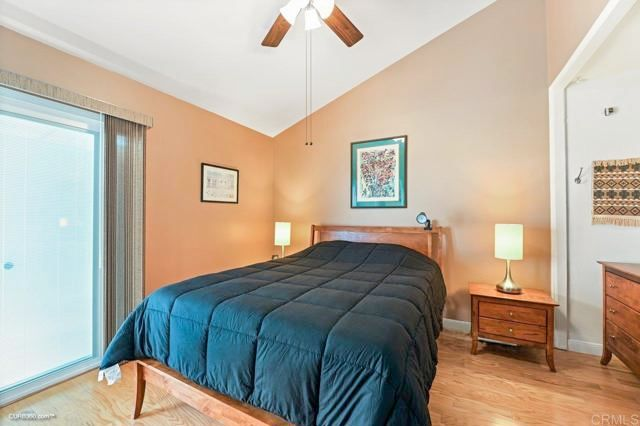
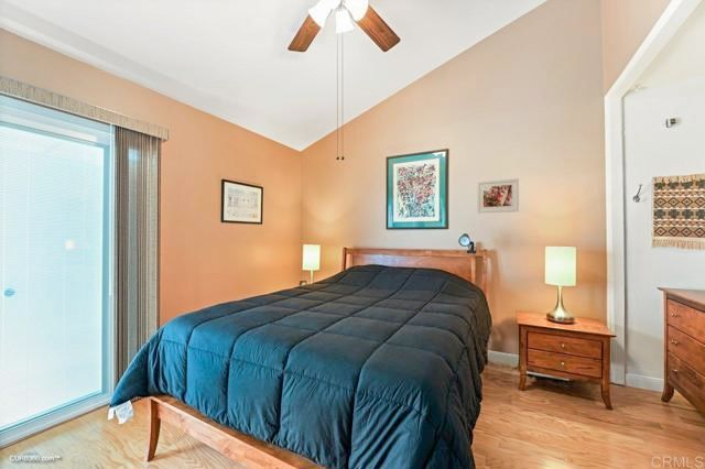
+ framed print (497, 196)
